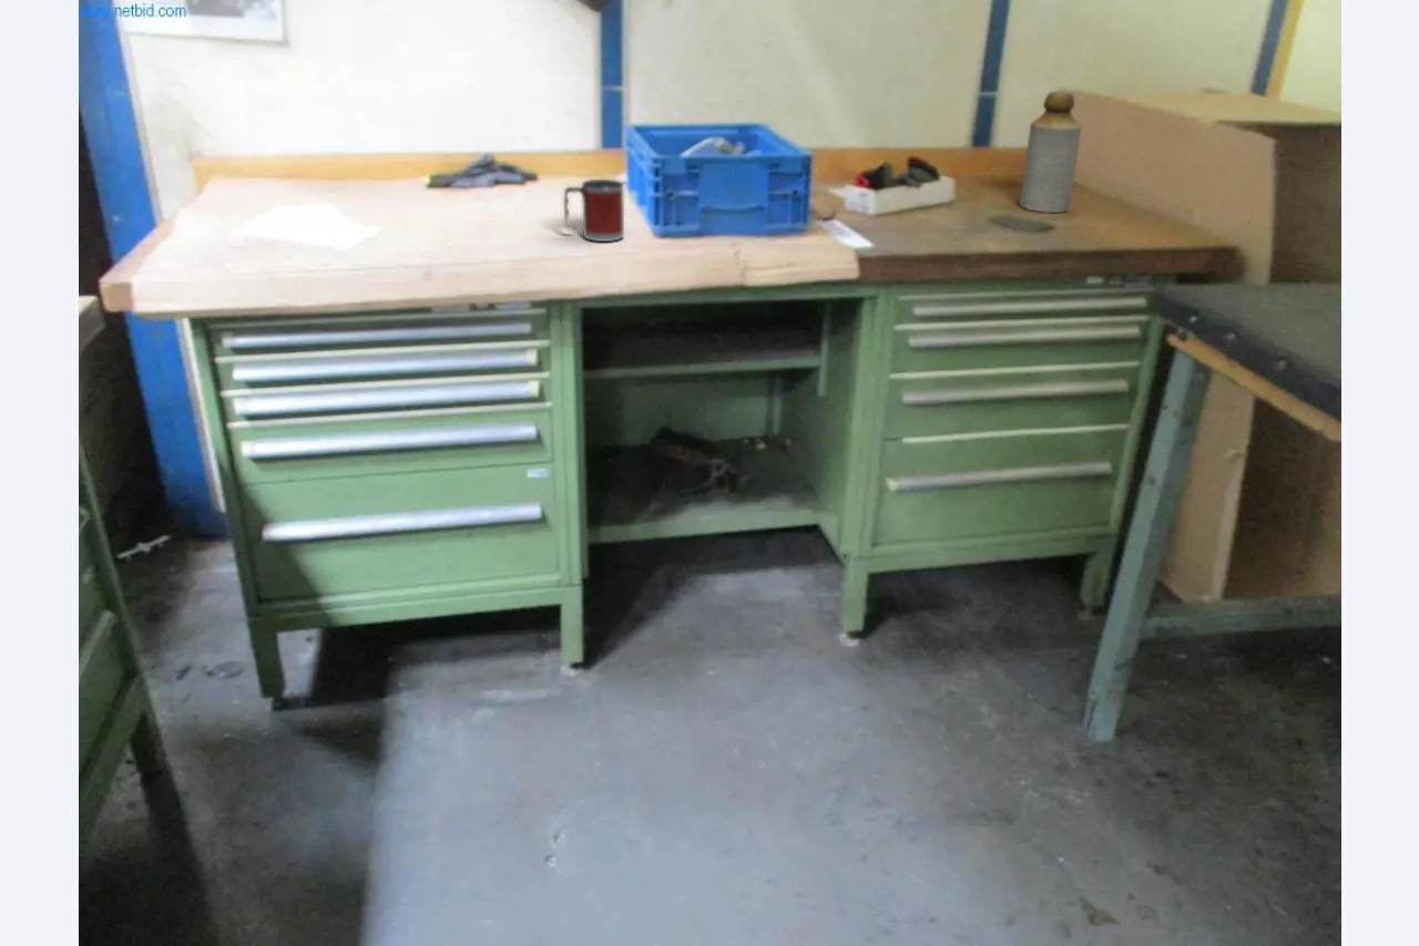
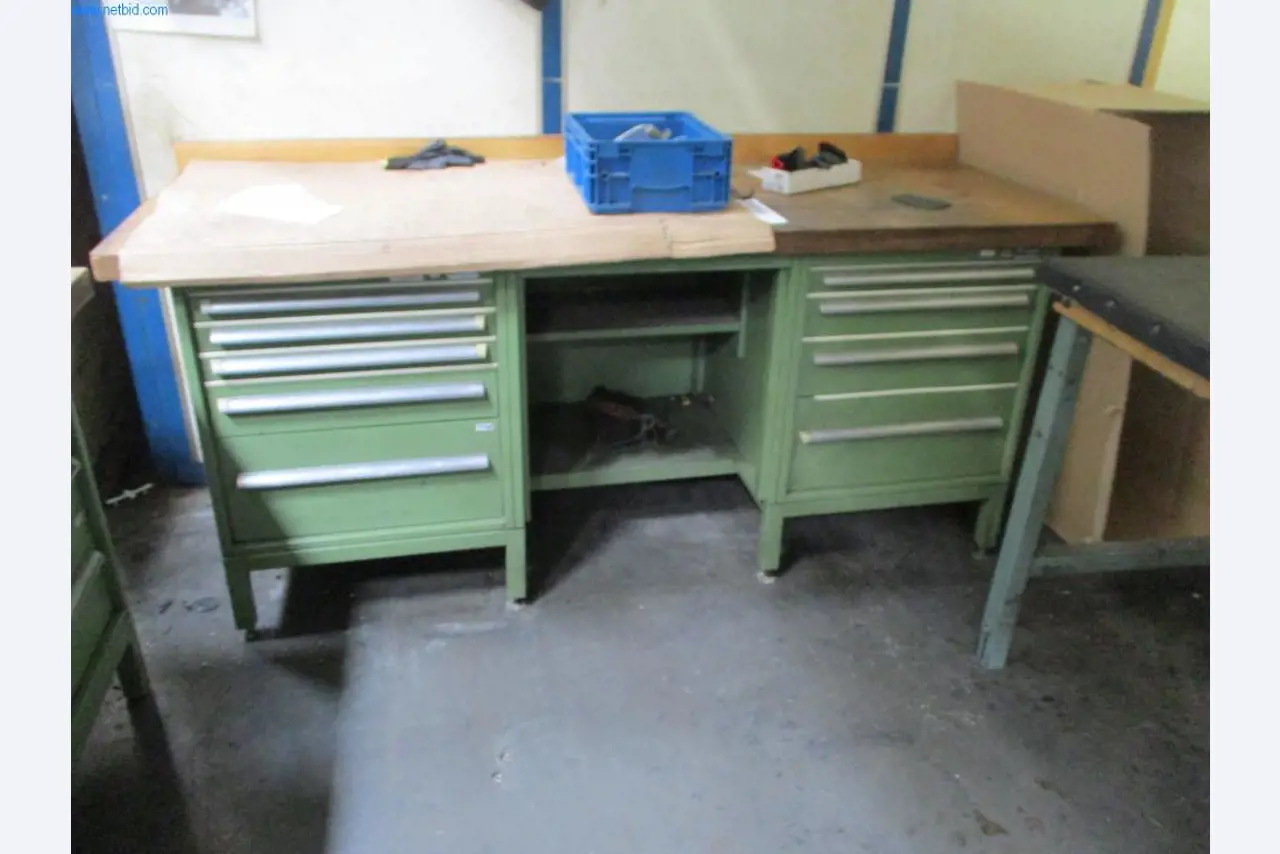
- bottle (1052, 151)
- mug (595, 209)
